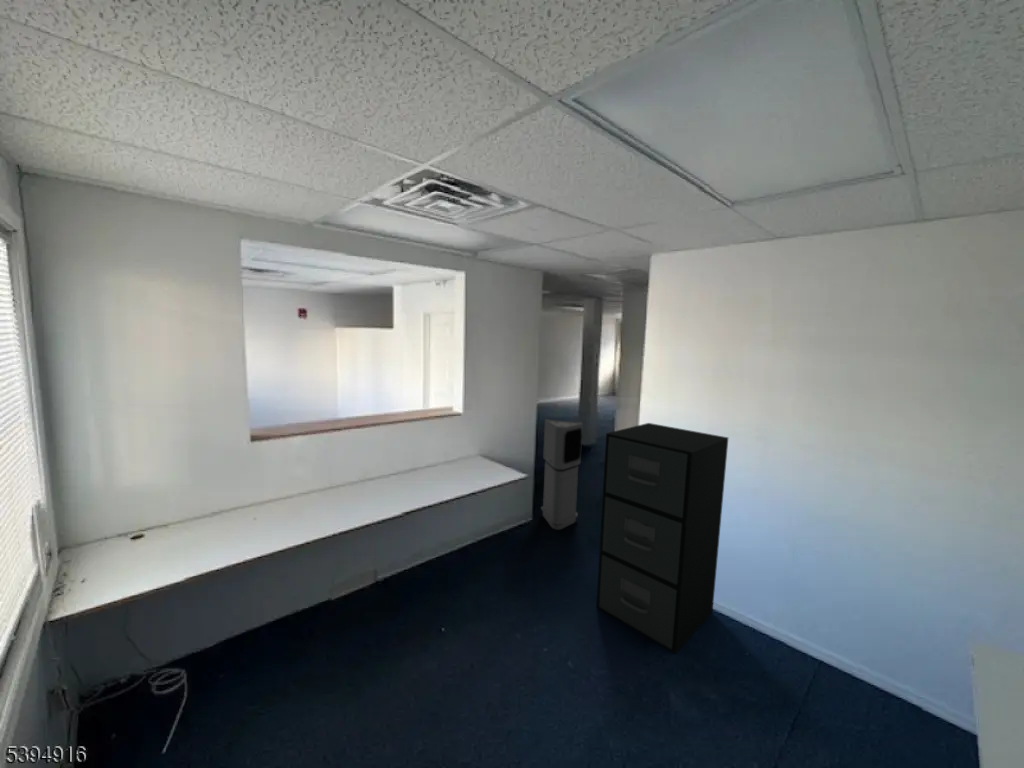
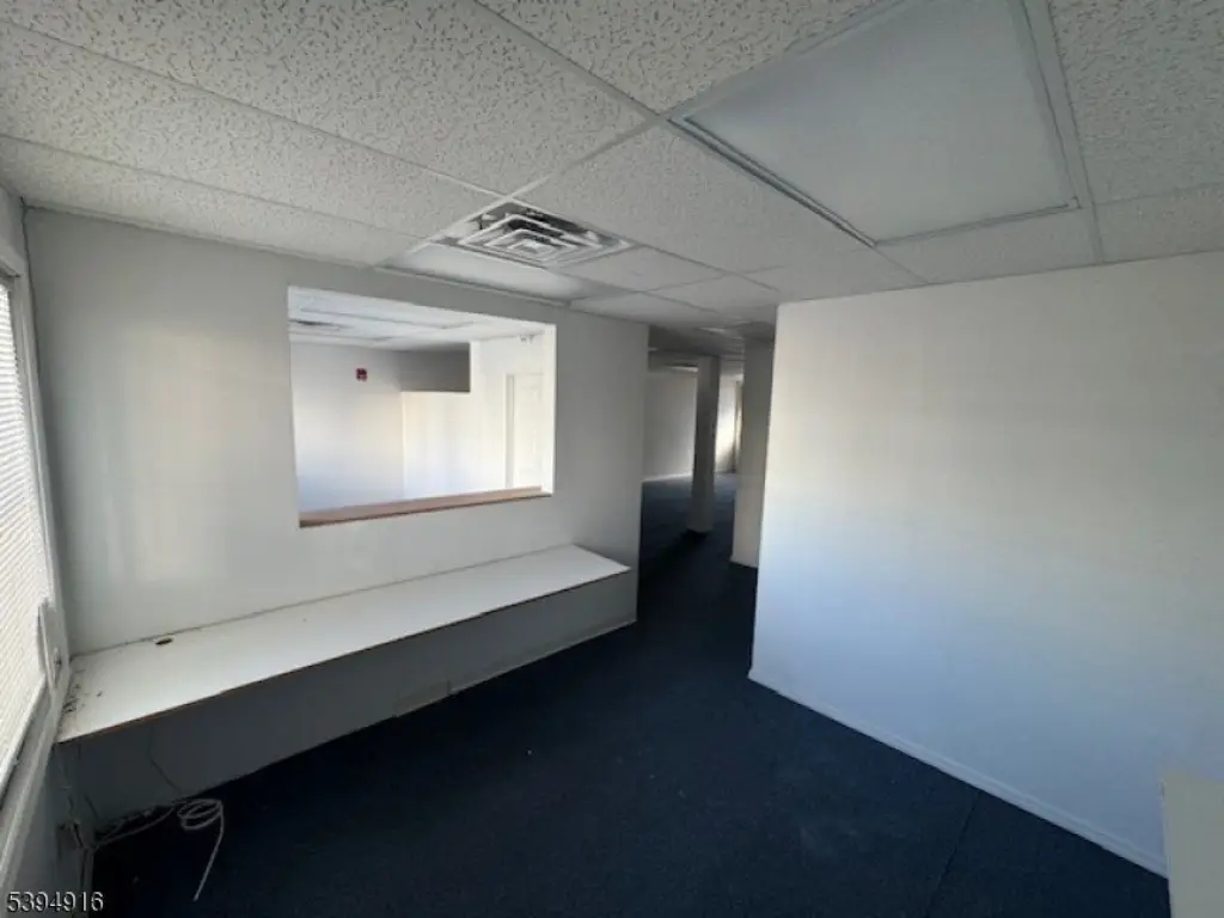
- air purifier (557, 472)
- filing cabinet (658, 525)
